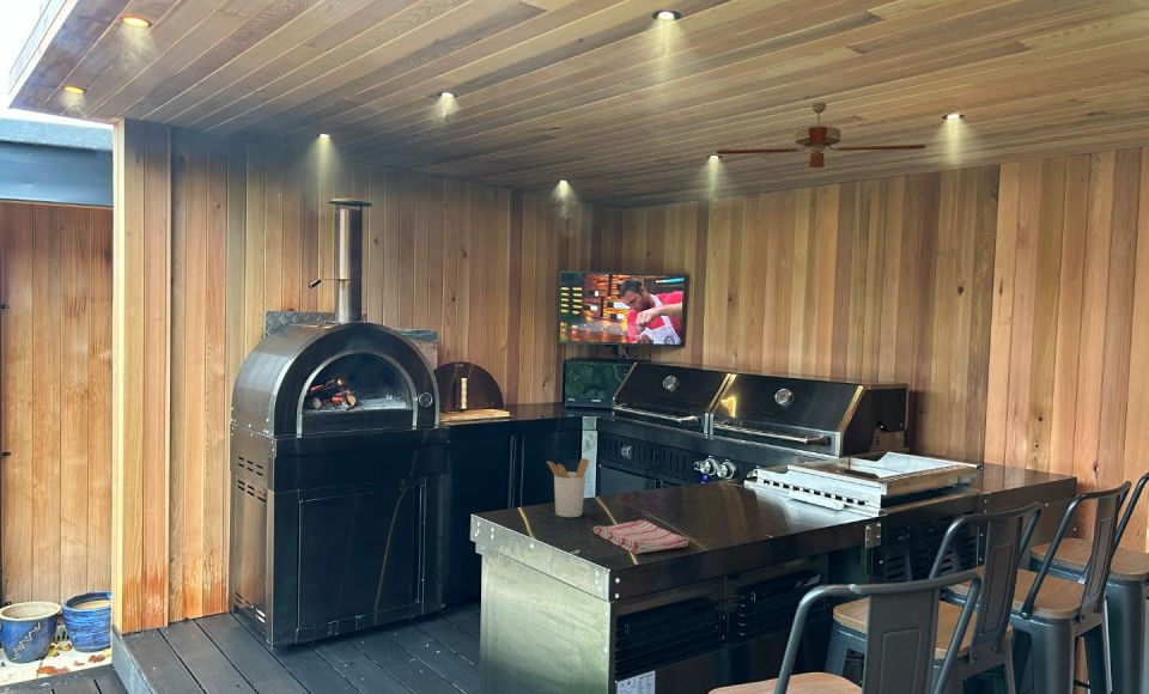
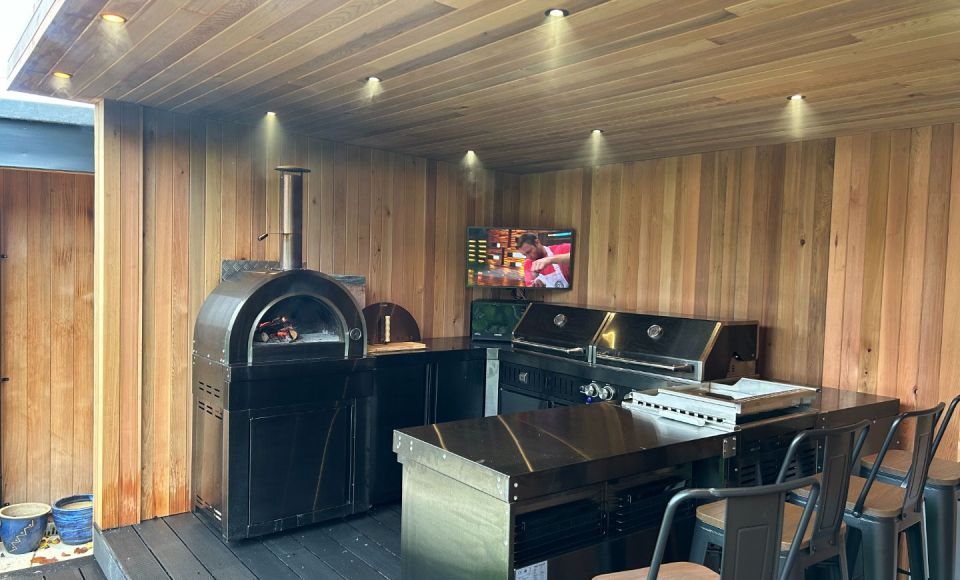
- dish towel (639, 534)
- utensil holder (565, 486)
- ceiling fan (816, 148)
